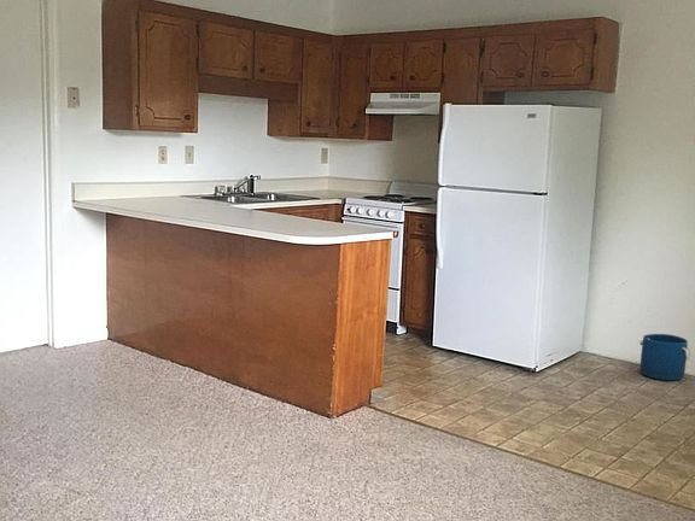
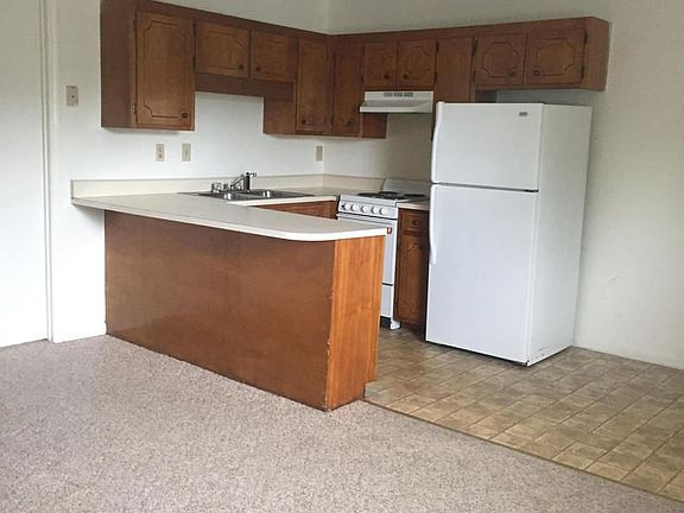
- bucket (664, 357)
